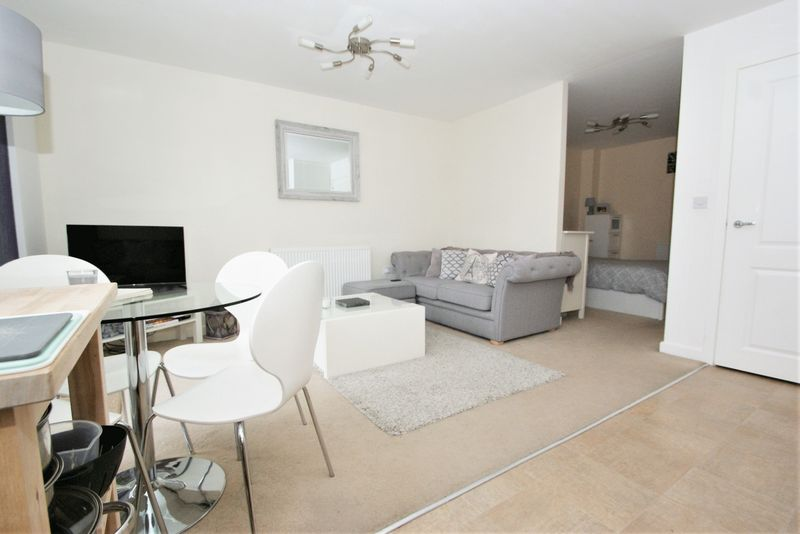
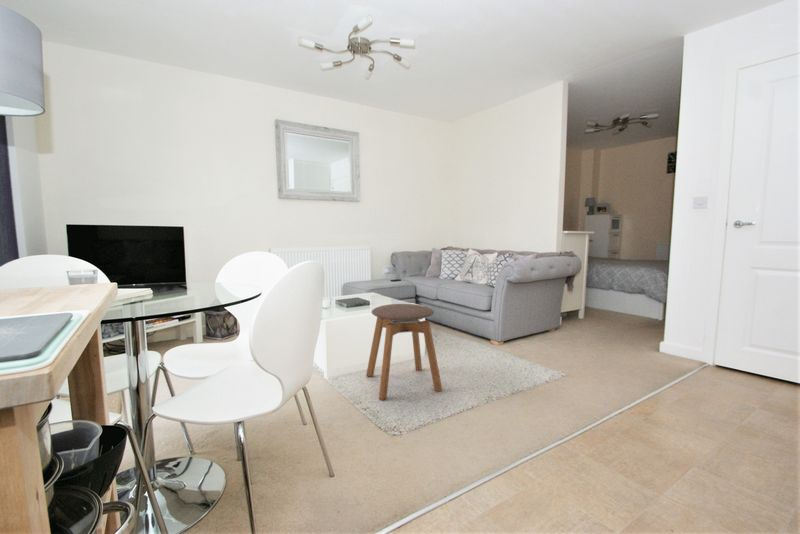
+ stool (413, 345)
